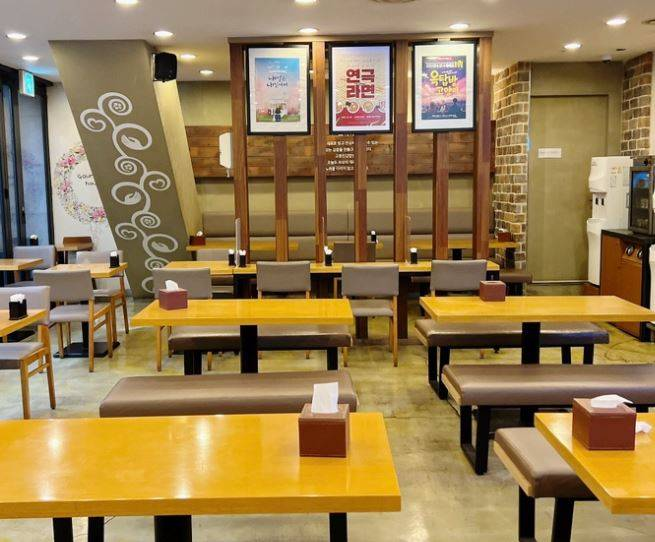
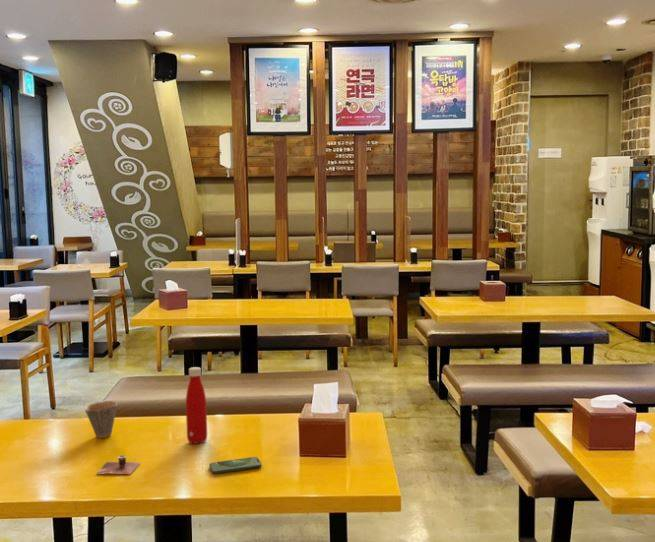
+ bottle (196, 404)
+ cup (101, 420)
+ smartphone (235, 465)
+ cup (118, 462)
